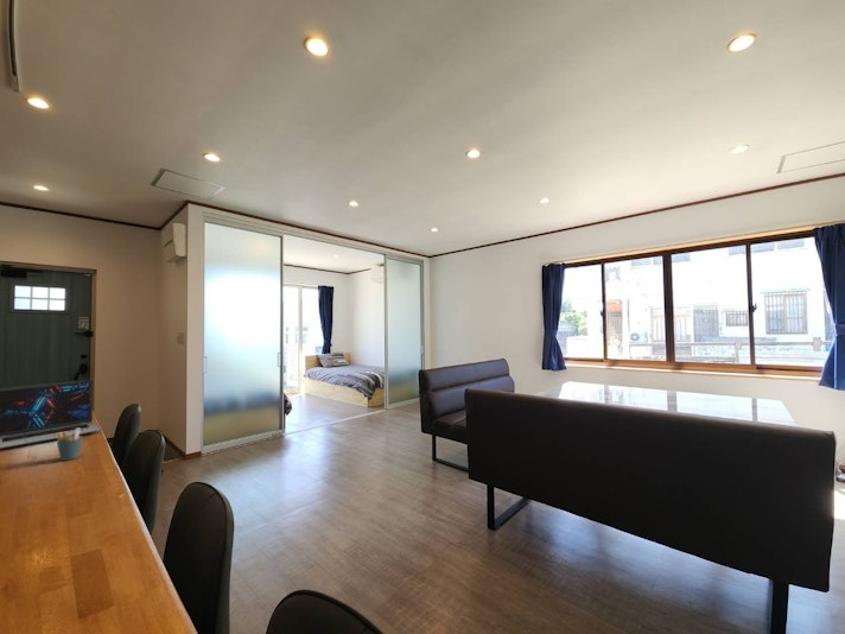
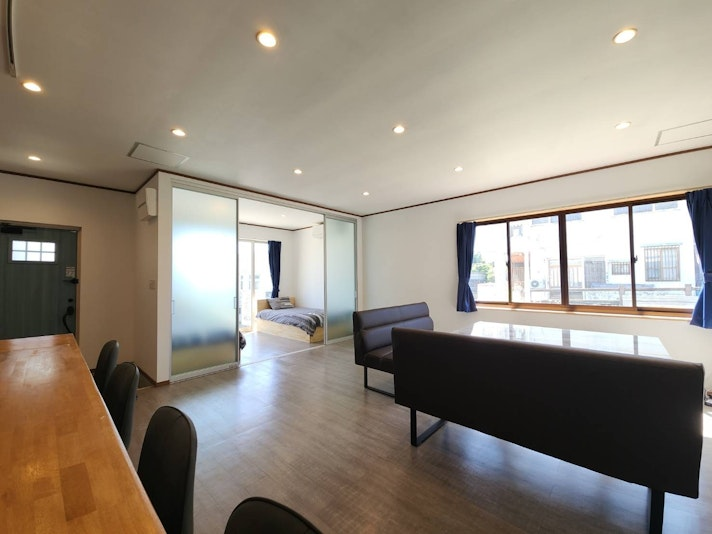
- laptop (47, 411)
- pen holder (69, 443)
